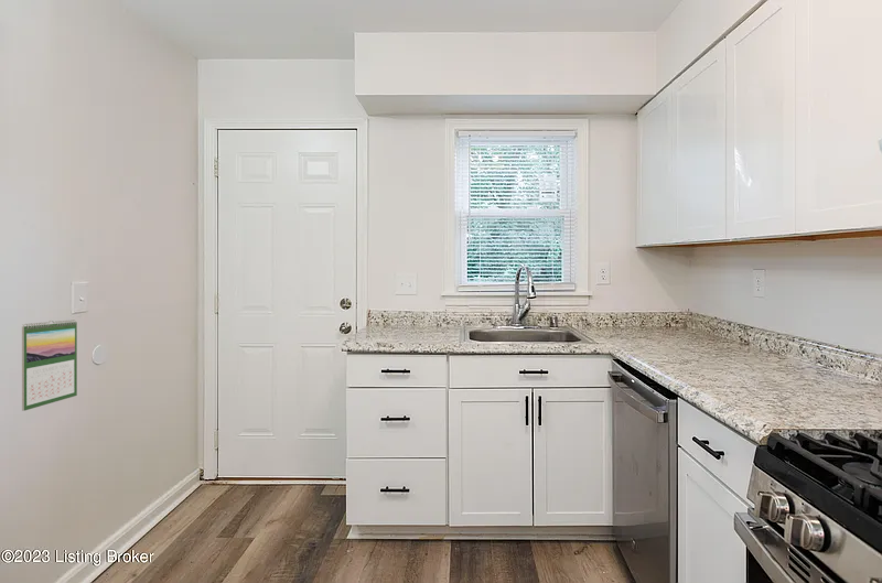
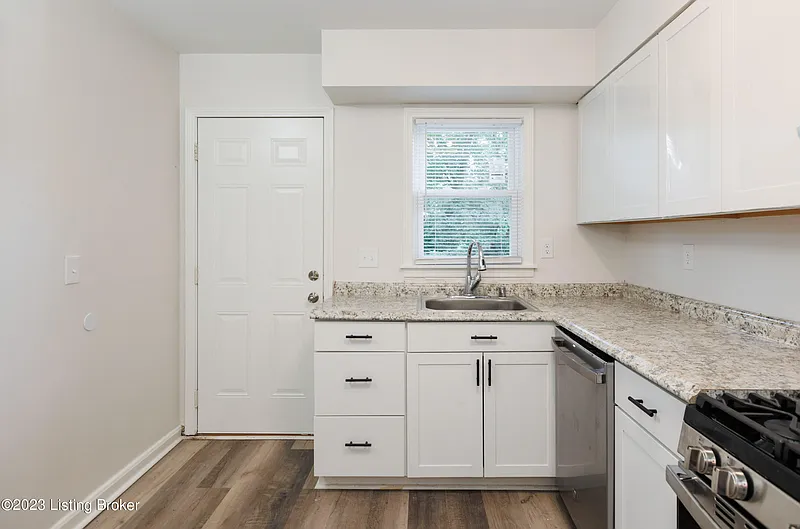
- calendar (51, 361)
